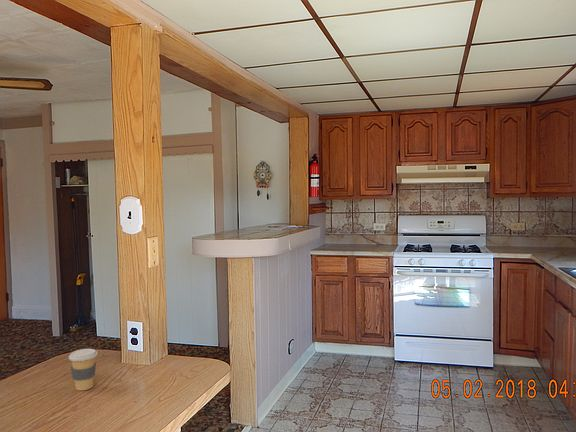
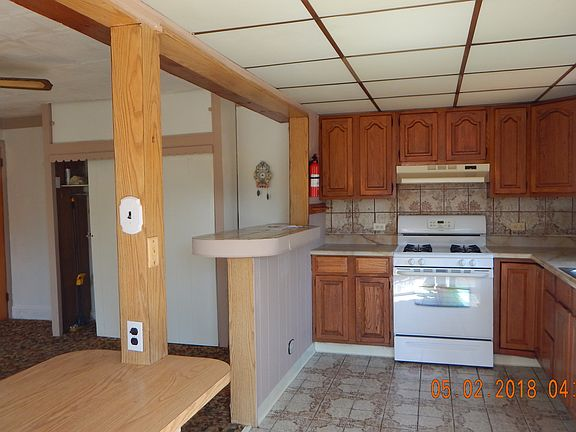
- coffee cup (83, 369)
